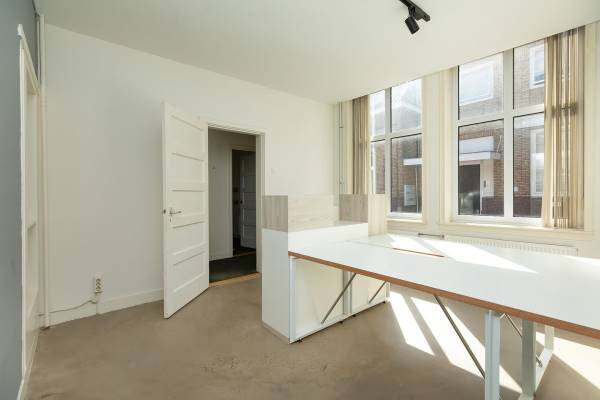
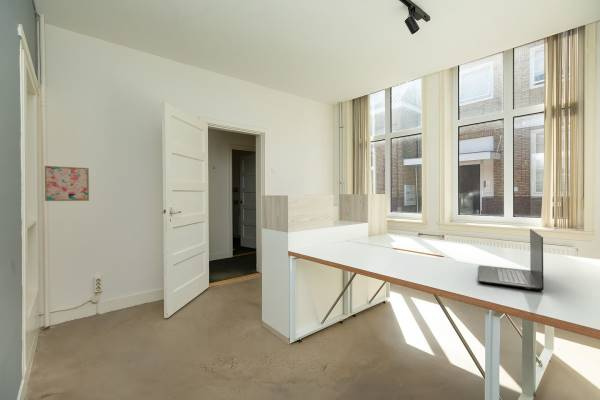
+ laptop (501, 267)
+ wall art (67, 184)
